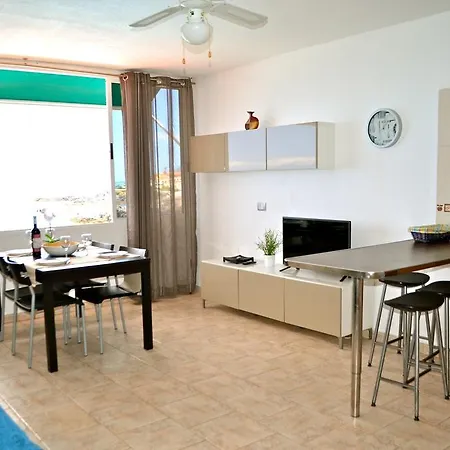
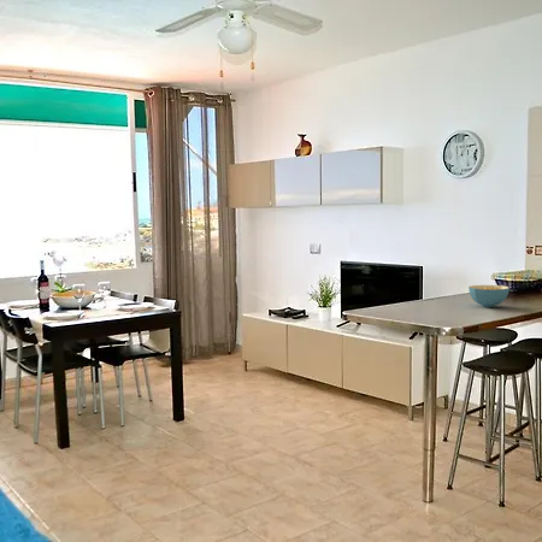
+ cereal bowl (488, 296)
